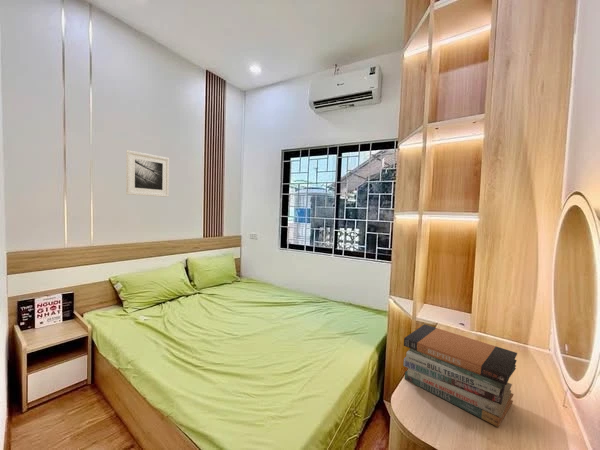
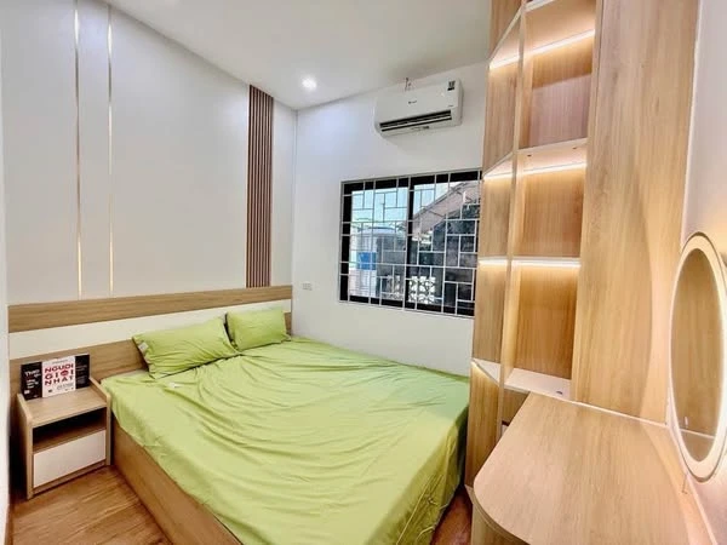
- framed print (148, 175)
- book stack (455, 367)
